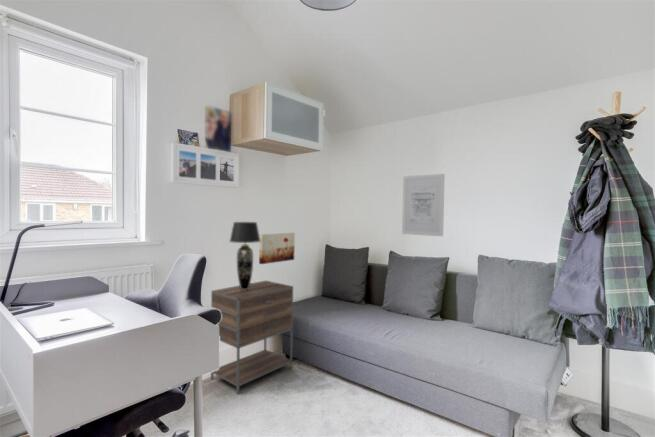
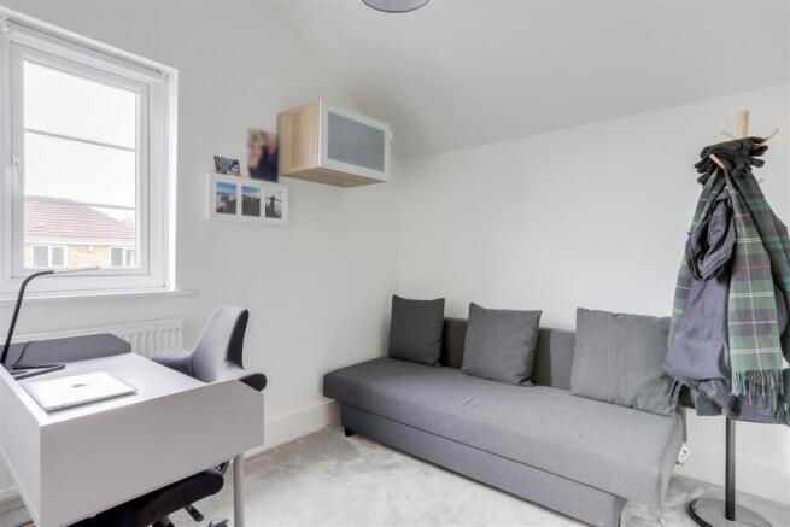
- wall art (277, 247)
- wall art (422, 205)
- nightstand (254, 331)
- table lamp (245, 255)
